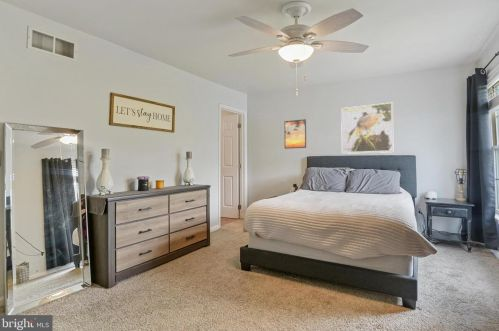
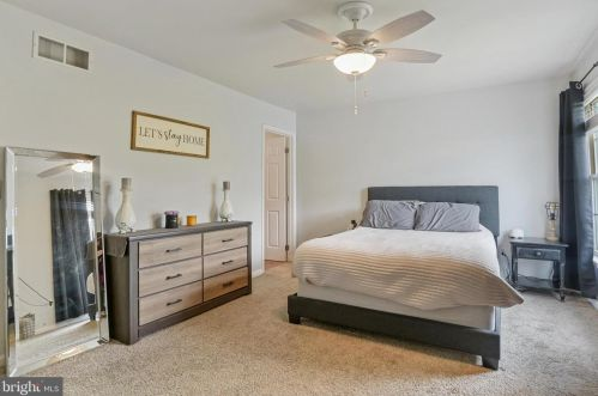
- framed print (366, 129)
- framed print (295, 134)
